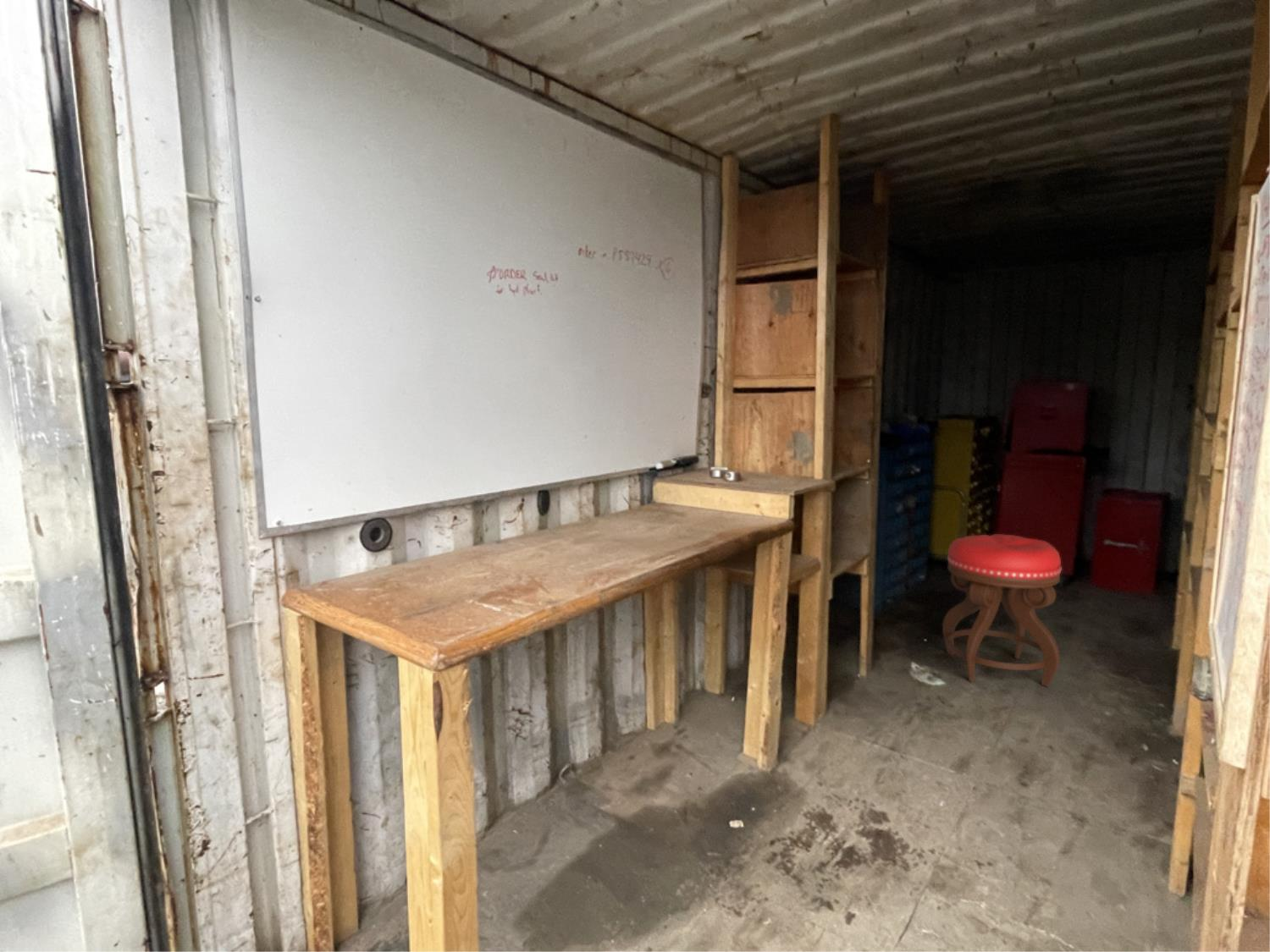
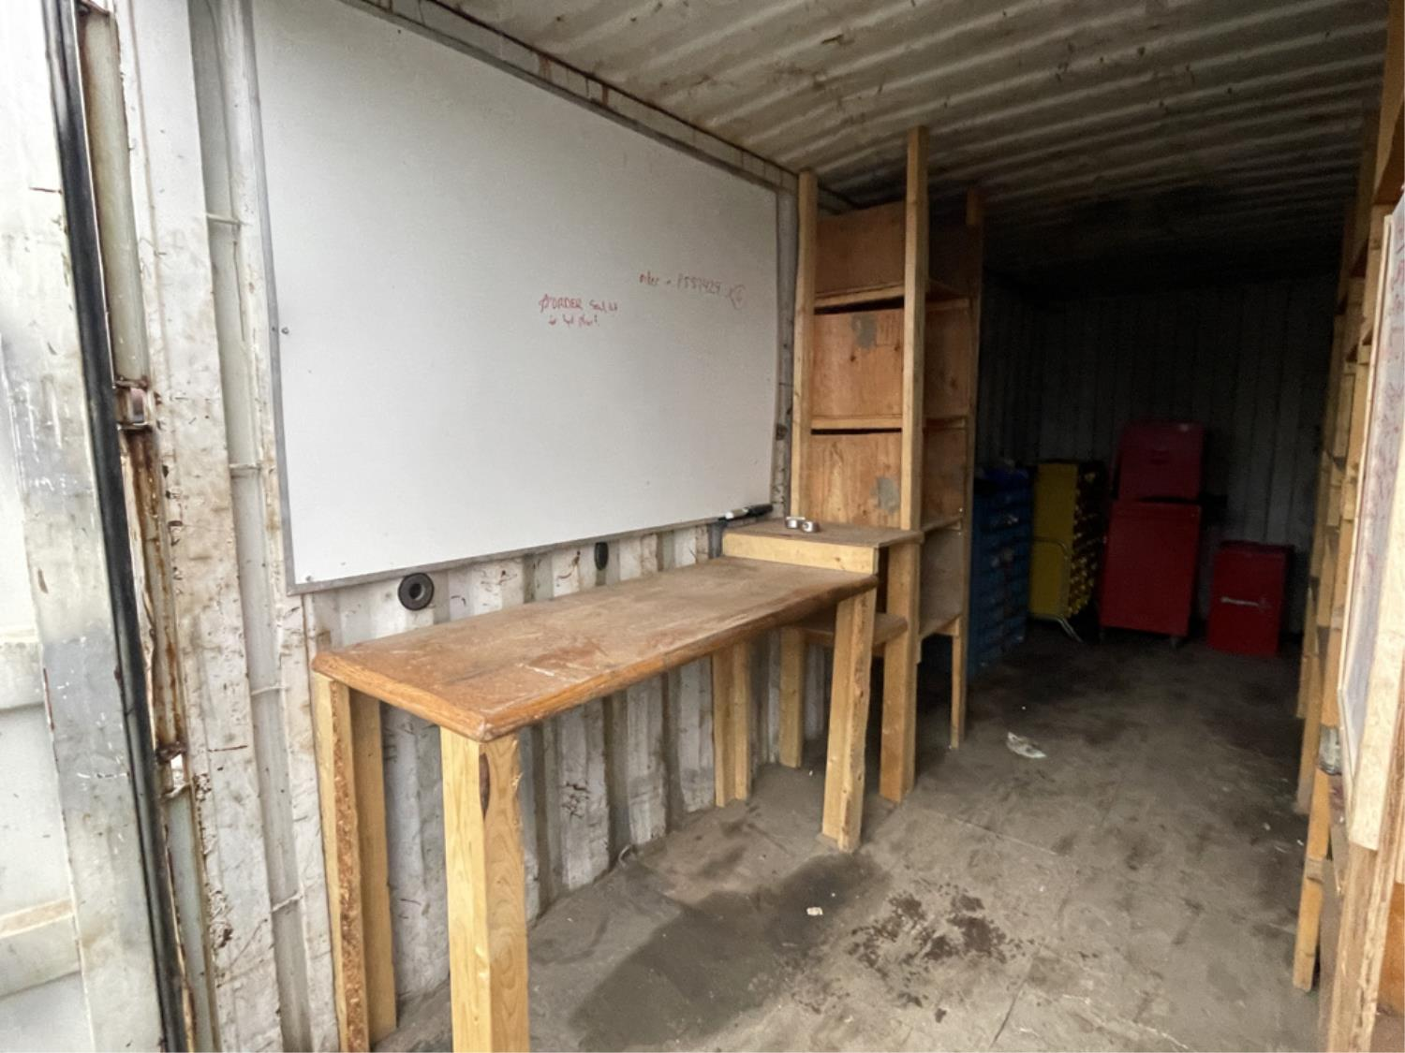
- stool (999, 604)
